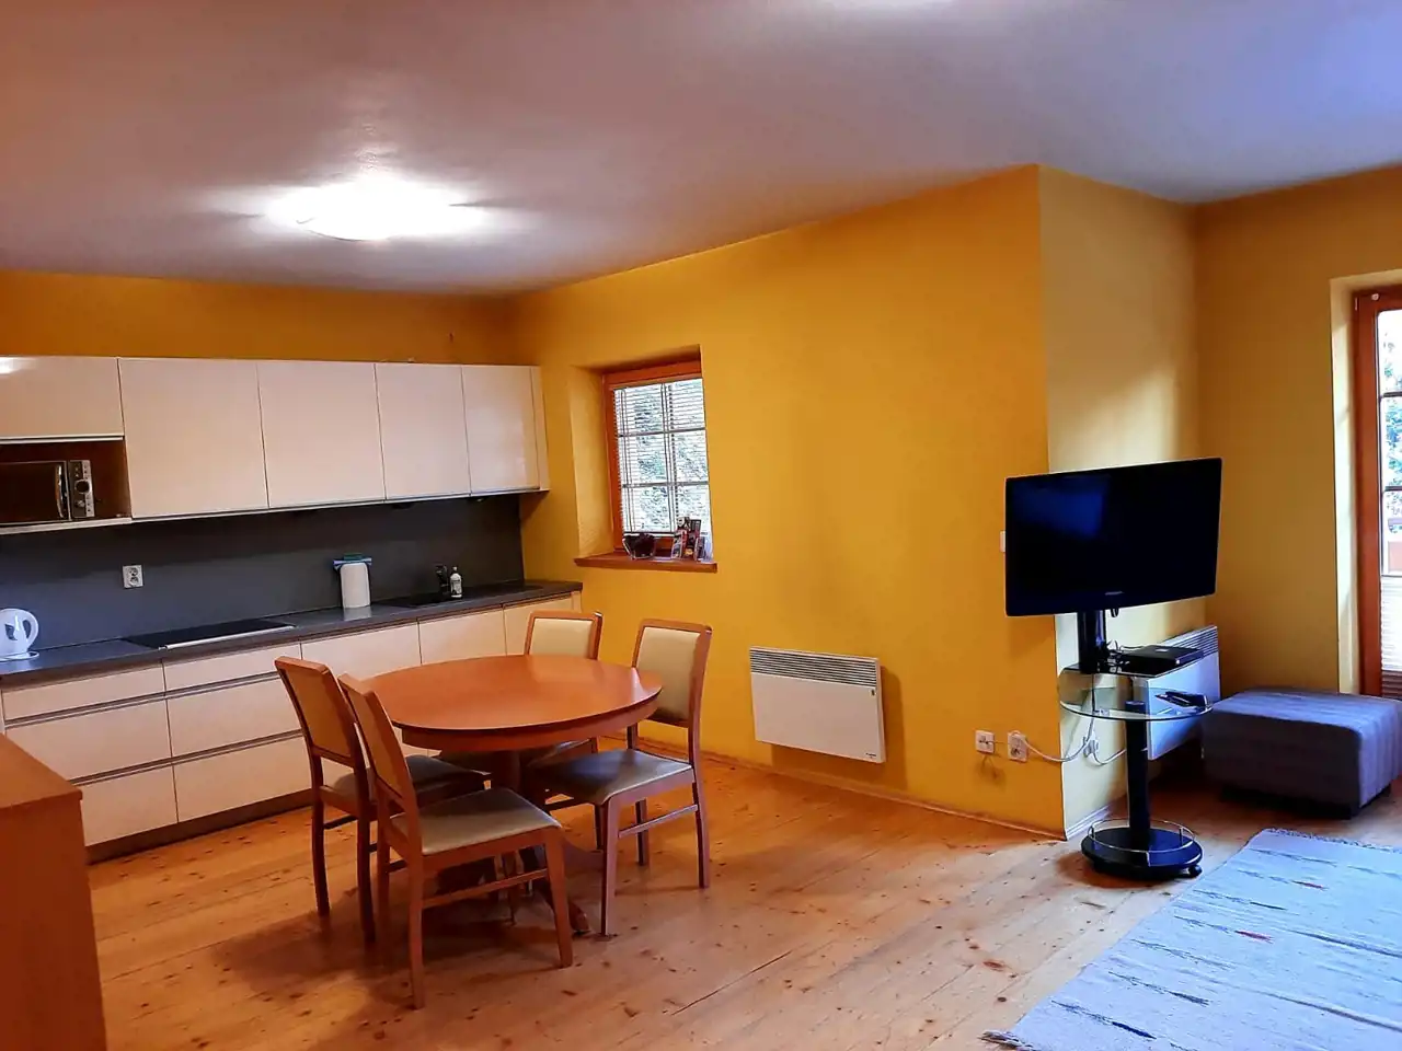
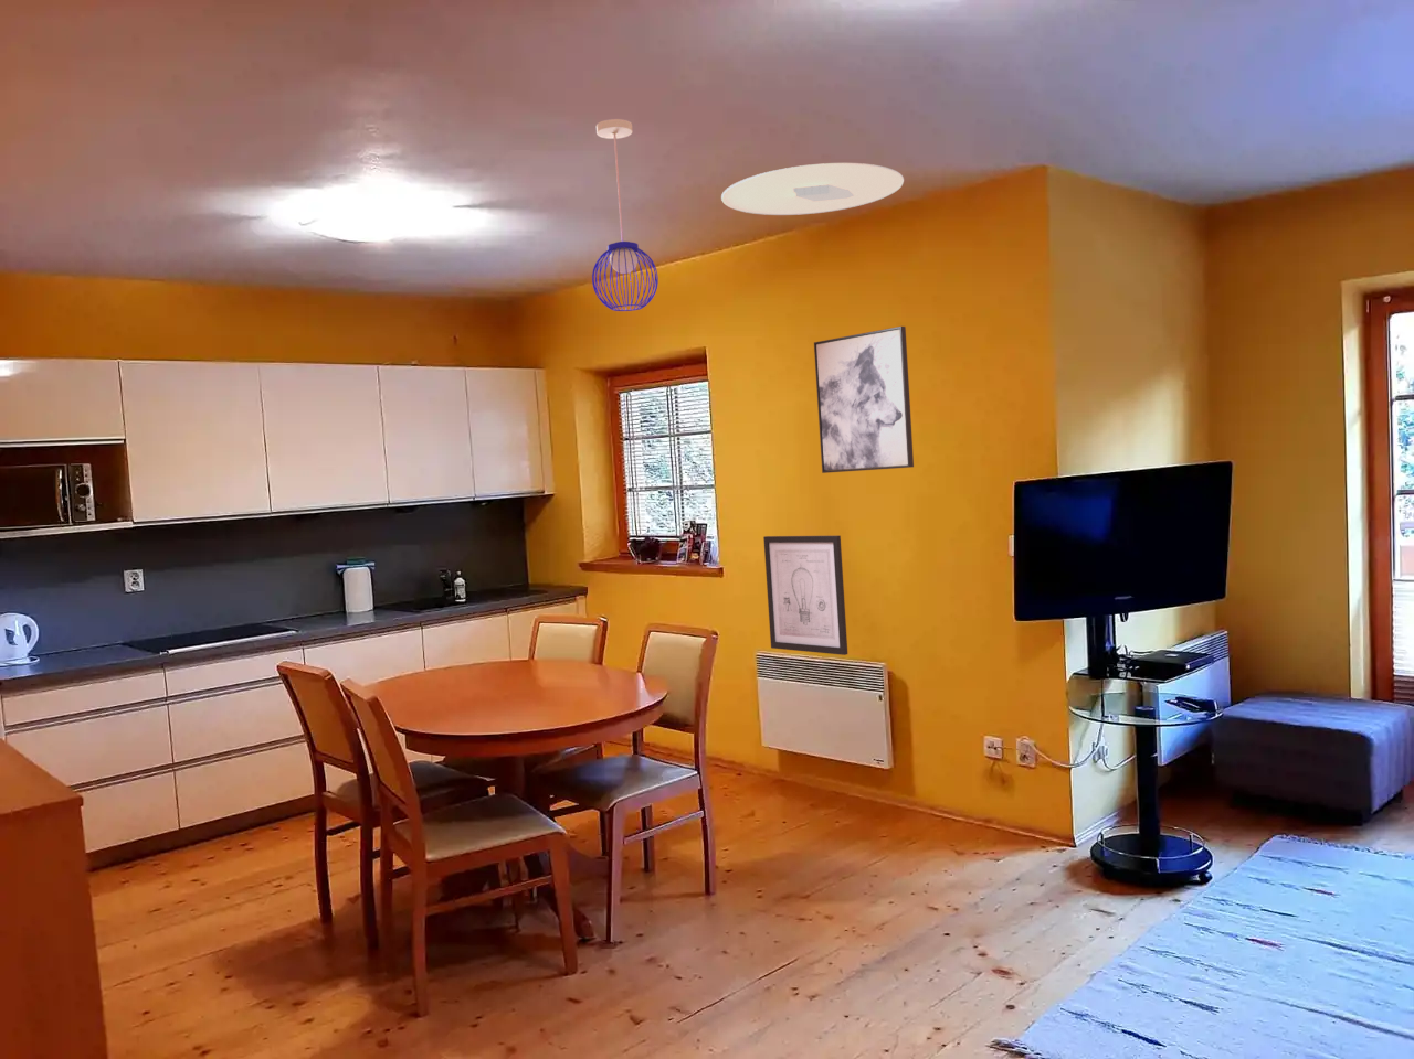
+ ceiling light (811, 182)
+ wall art (862, 403)
+ pendant light (620, 216)
+ wall art (804, 594)
